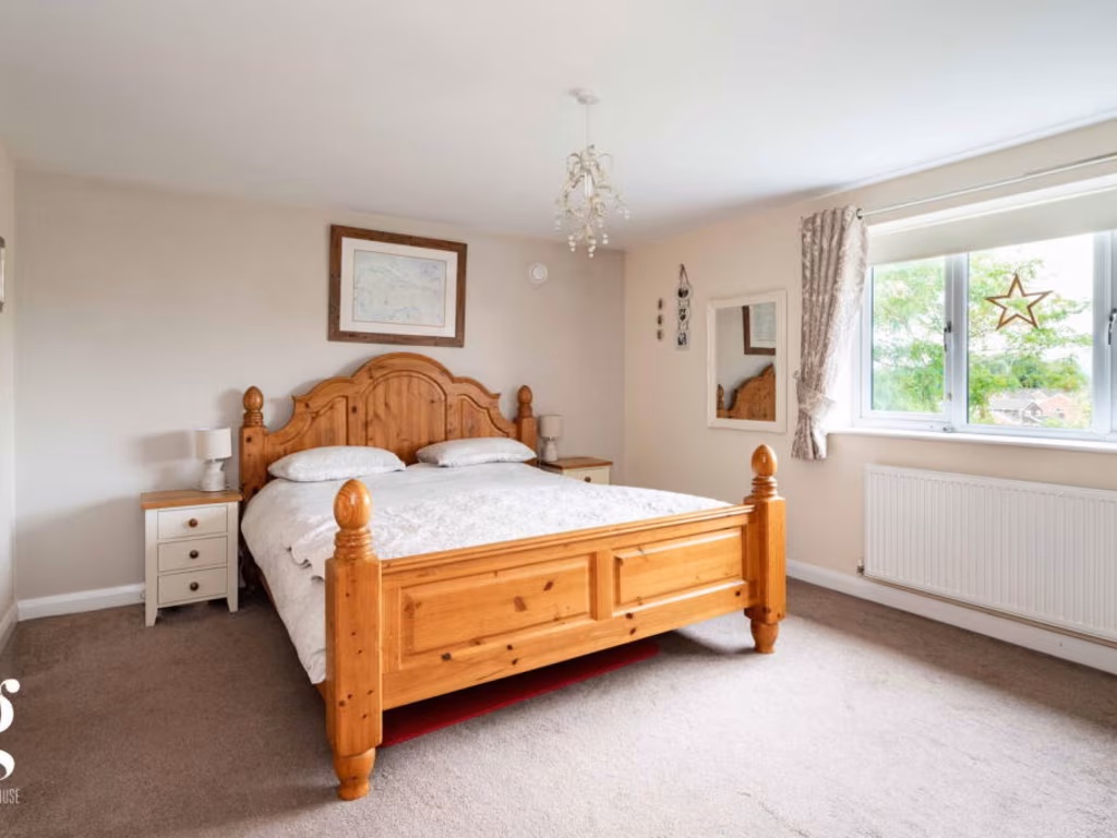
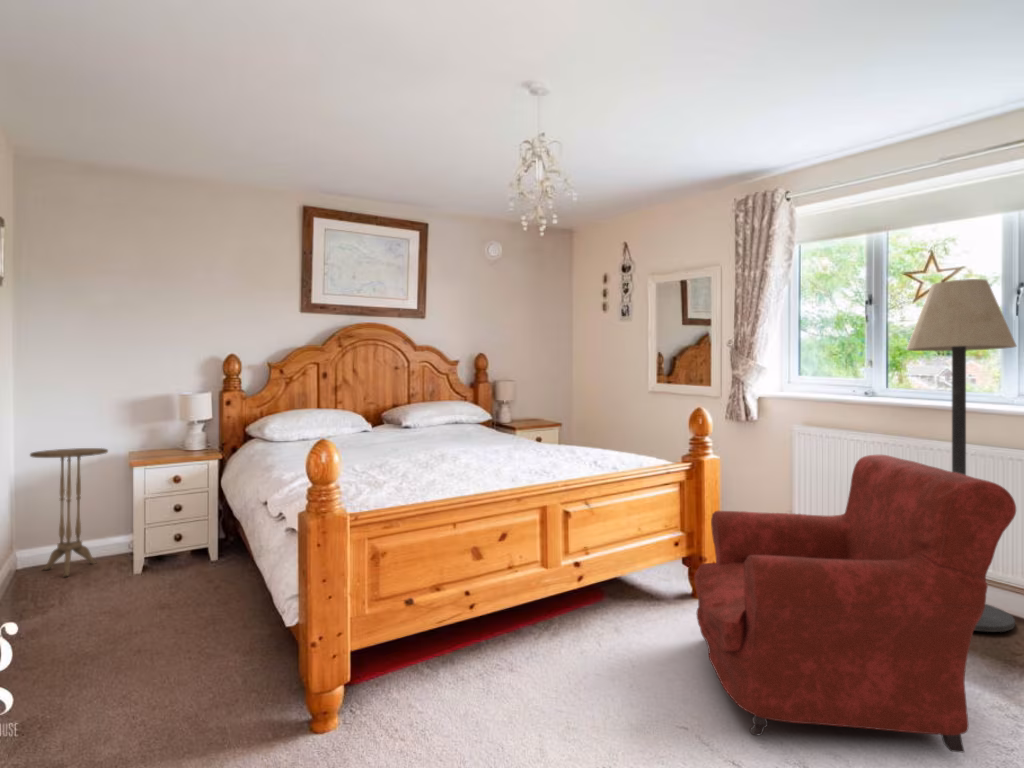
+ floor lamp (958, 448)
+ armchair (820, 575)
+ side table (69, 510)
